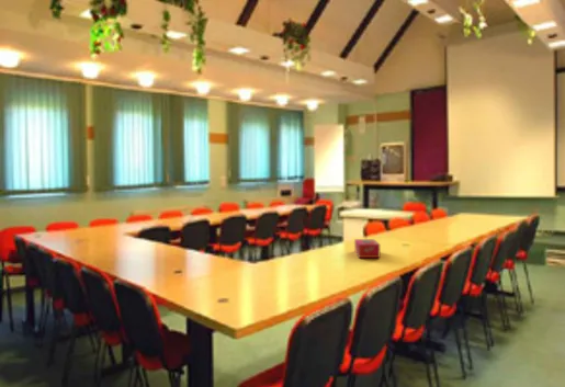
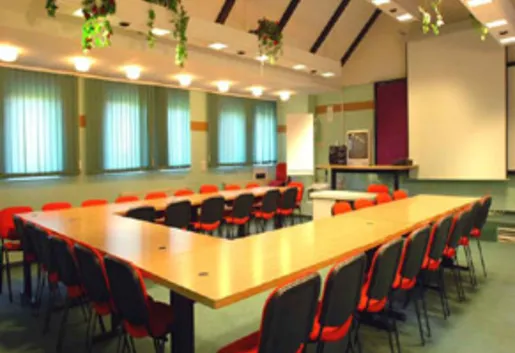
- tissue box (366, 248)
